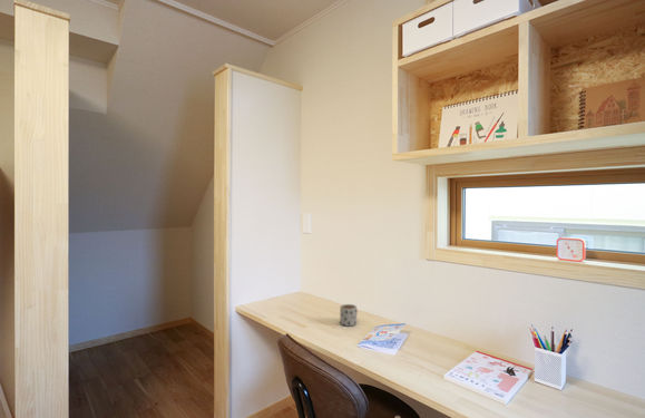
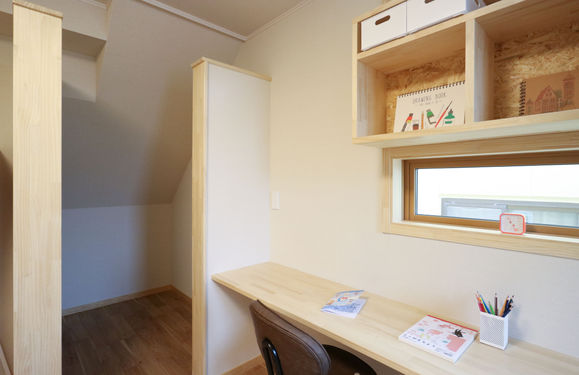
- mug (350, 313)
